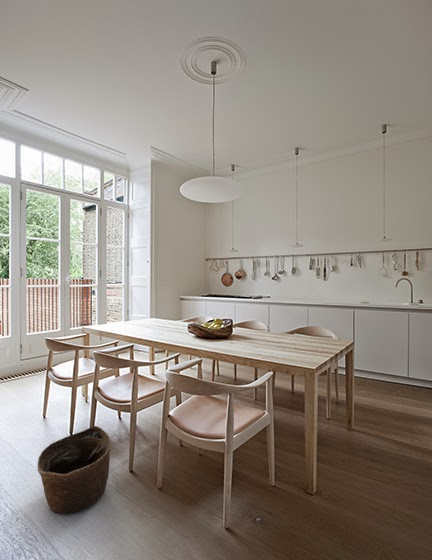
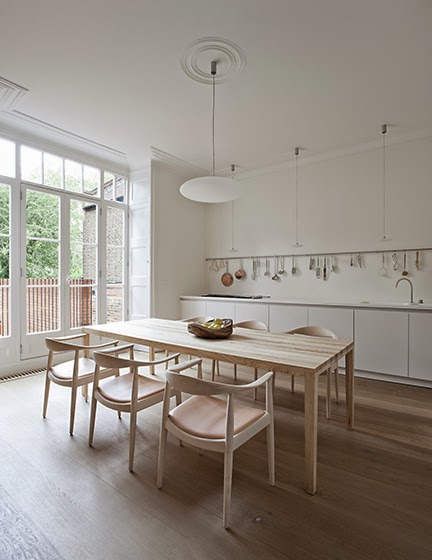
- basket (76, 470)
